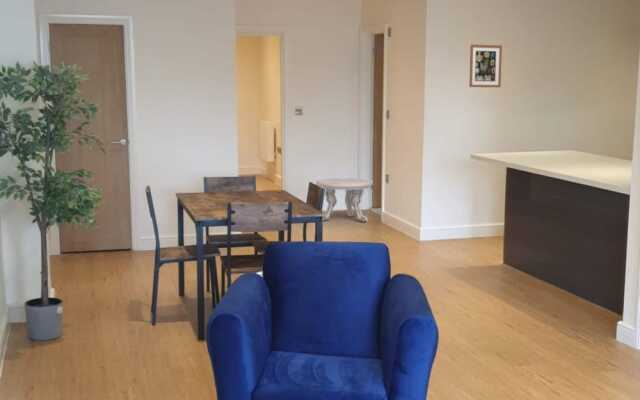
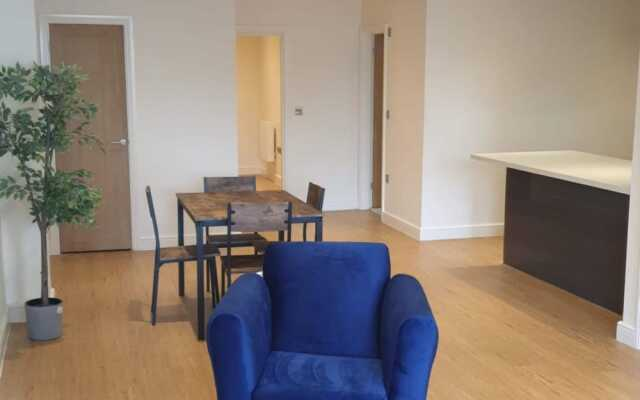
- wall art (485, 66)
- side table (345, 200)
